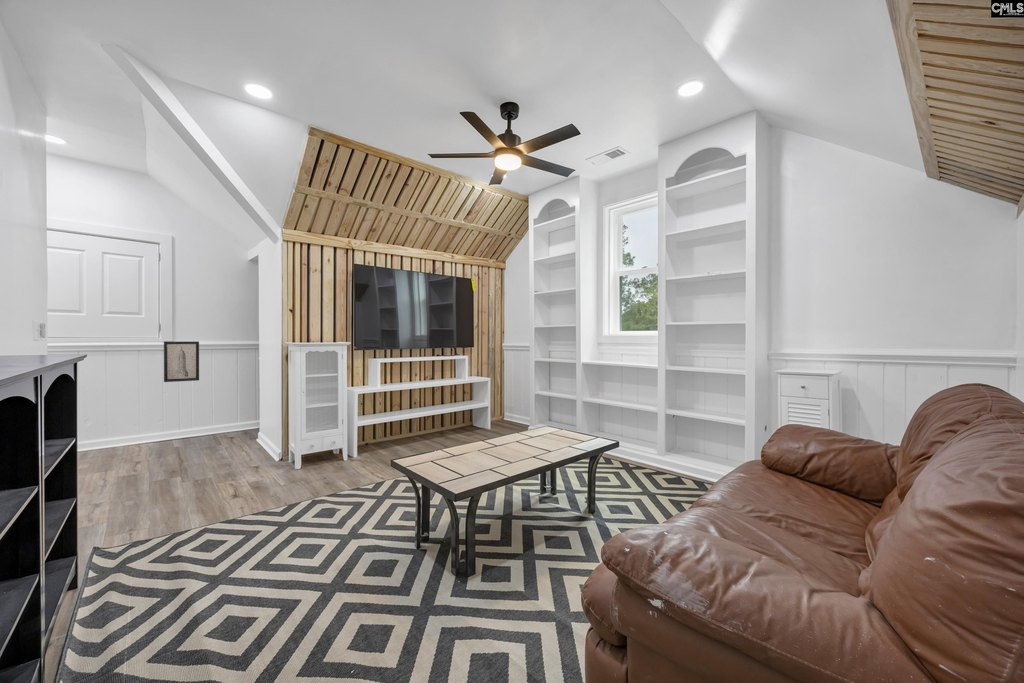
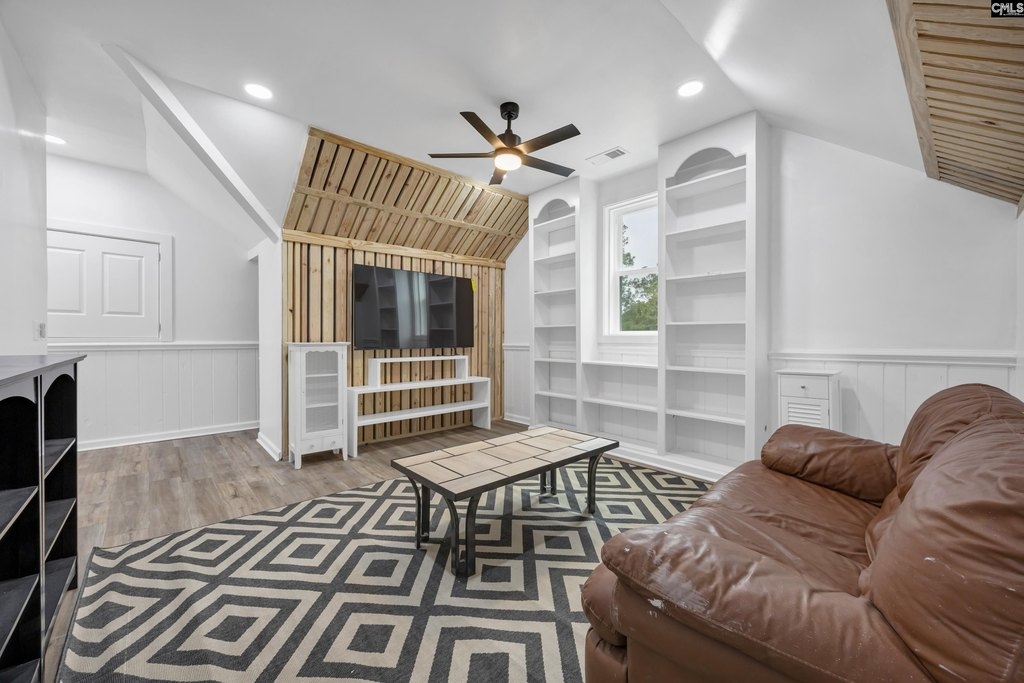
- wall art (181, 361)
